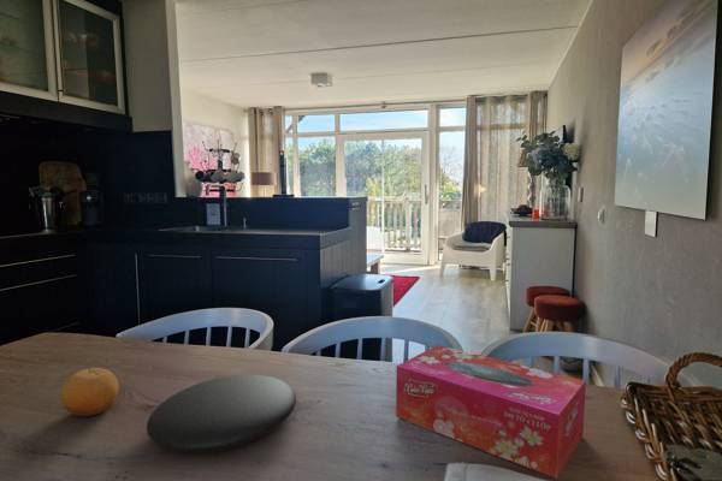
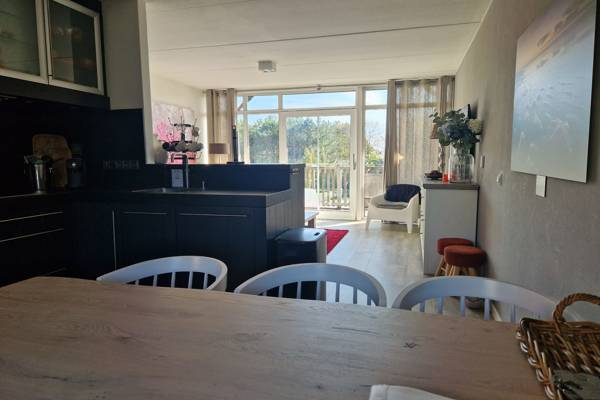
- tissue box (486, 399)
- plate (226, 408)
- fruit (90, 391)
